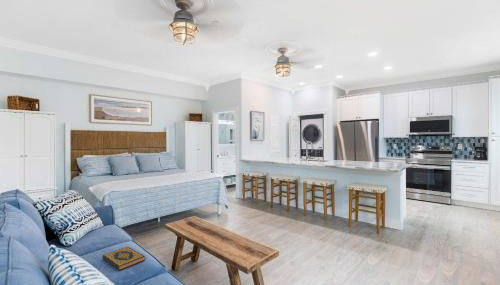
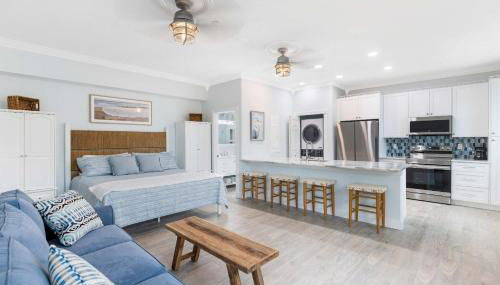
- hardback book (123, 257)
